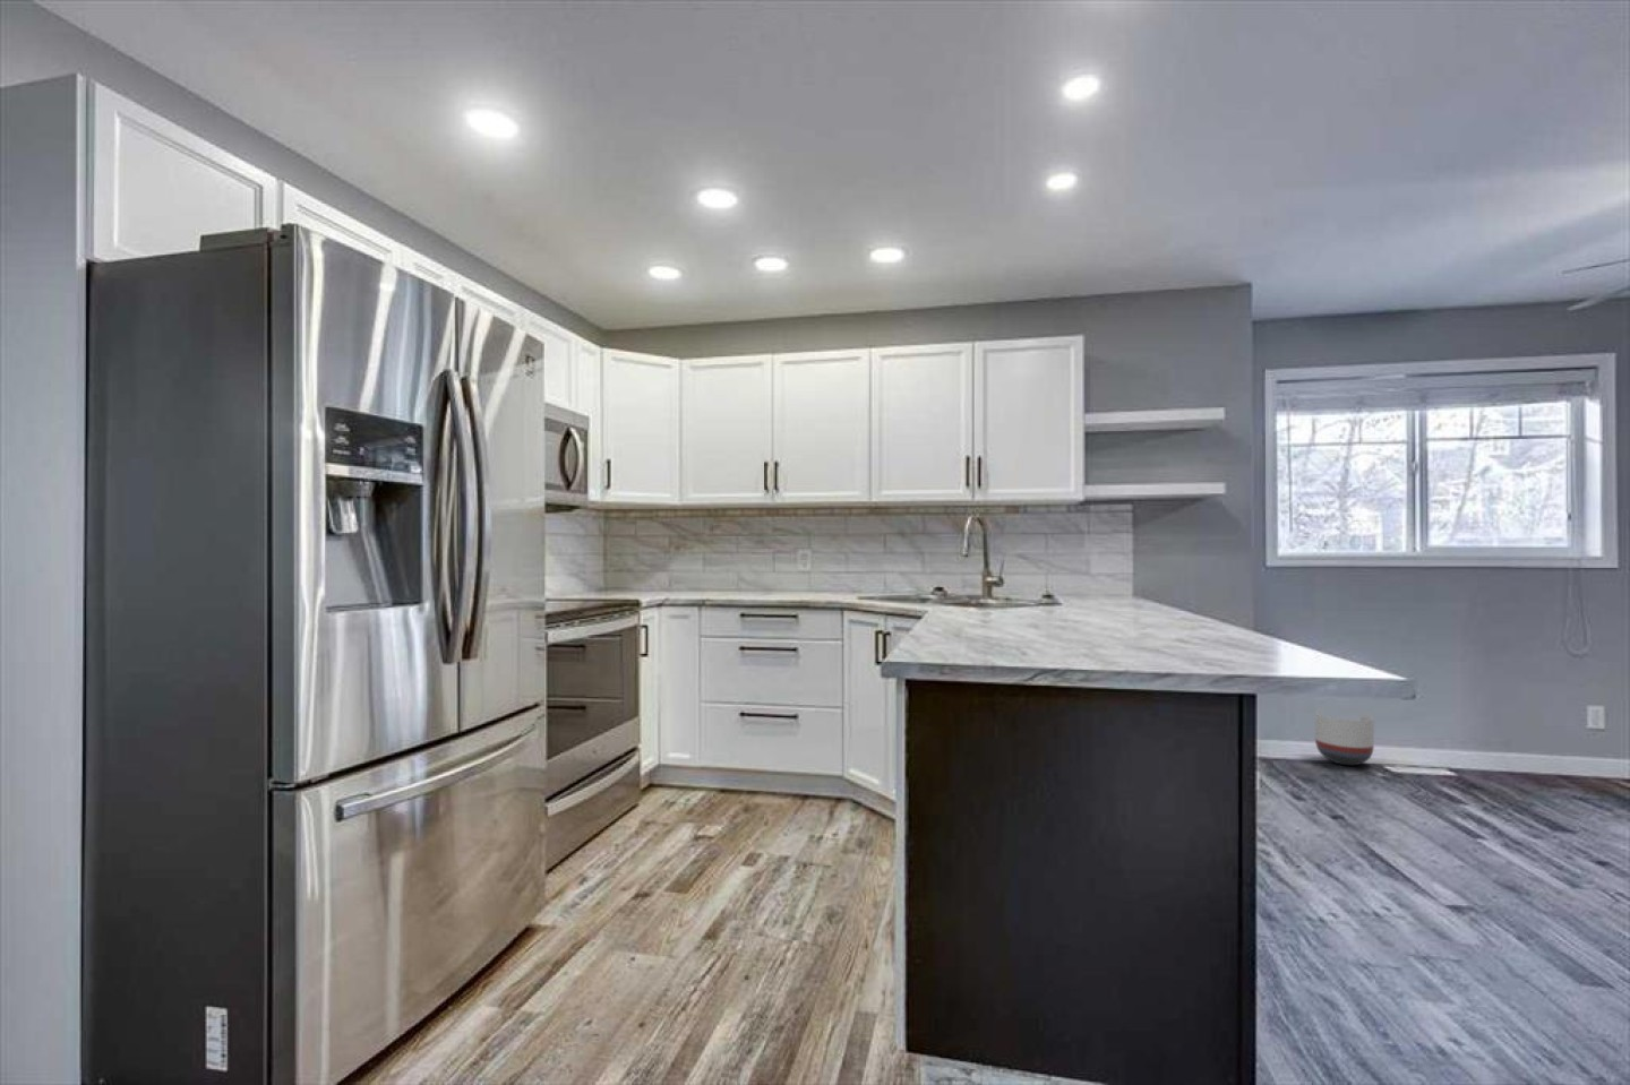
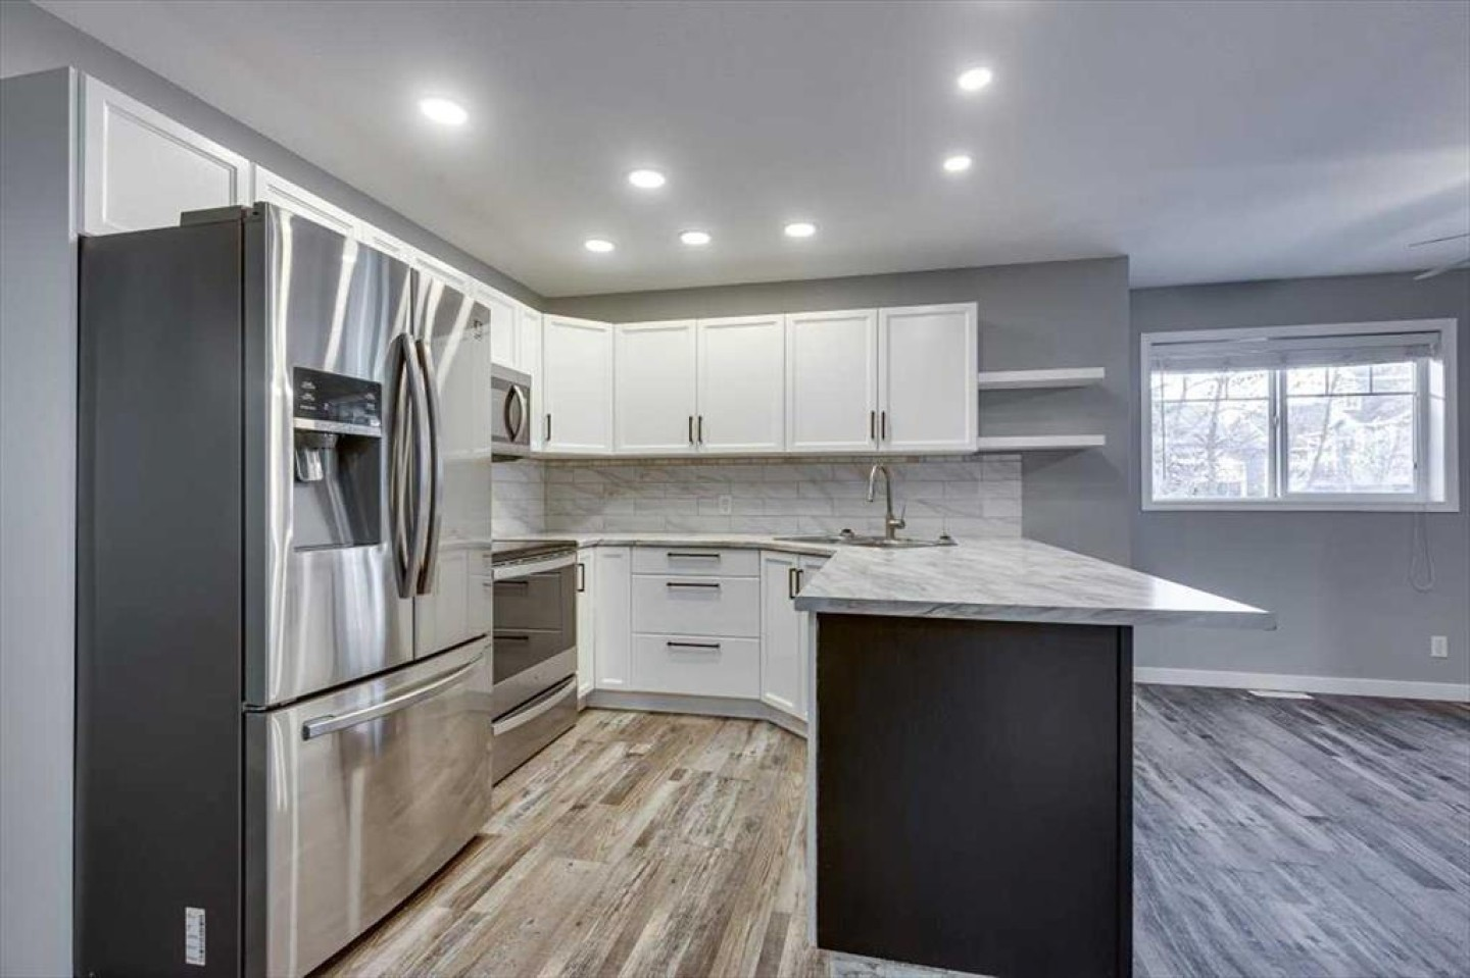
- planter (1344, 739)
